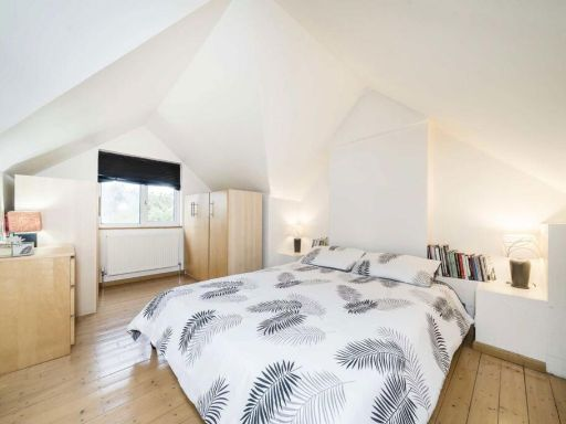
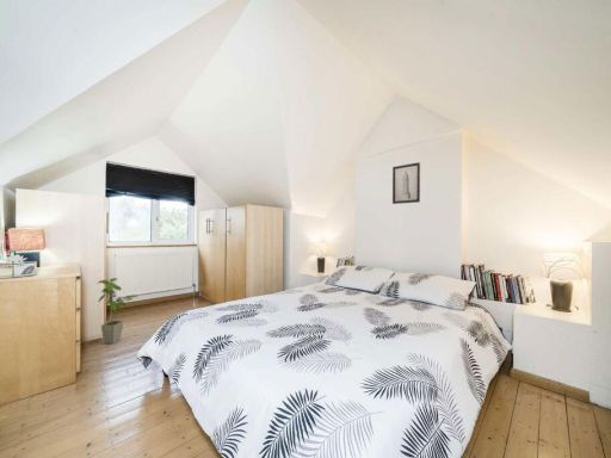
+ wall art (406, 184)
+ house plant (115, 310)
